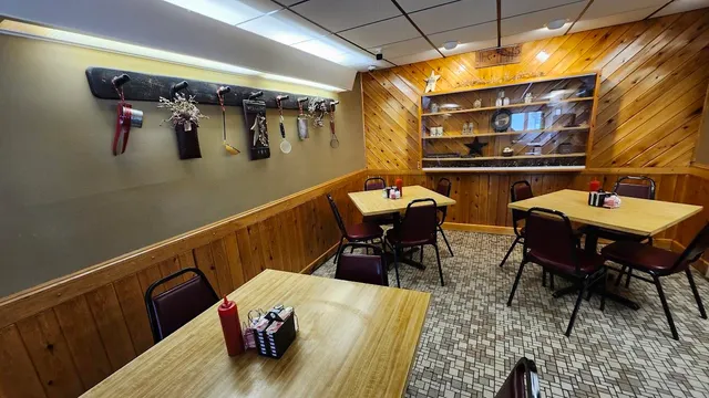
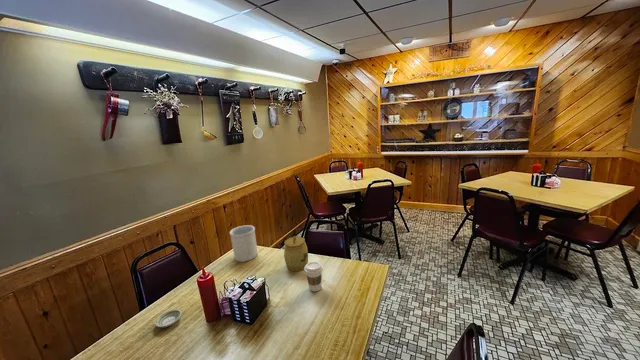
+ jar (295, 250)
+ utensil holder (244, 243)
+ saucer (168, 319)
+ coffee cup (314, 276)
